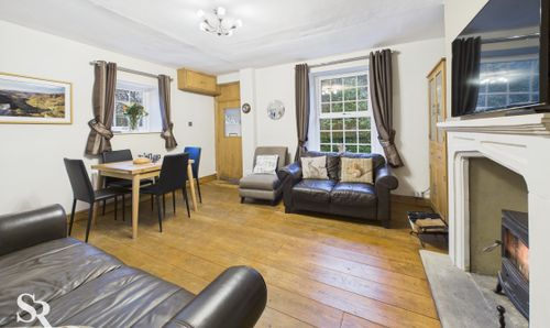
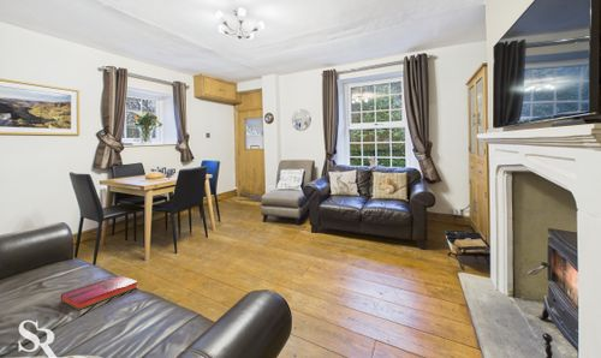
+ hardback book (101, 290)
